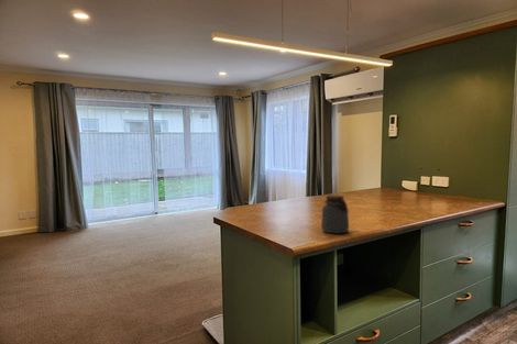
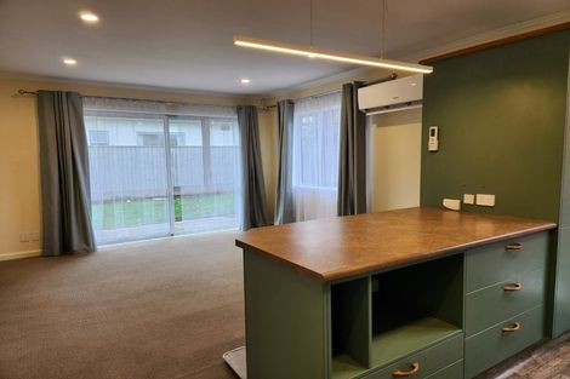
- jar (334, 213)
